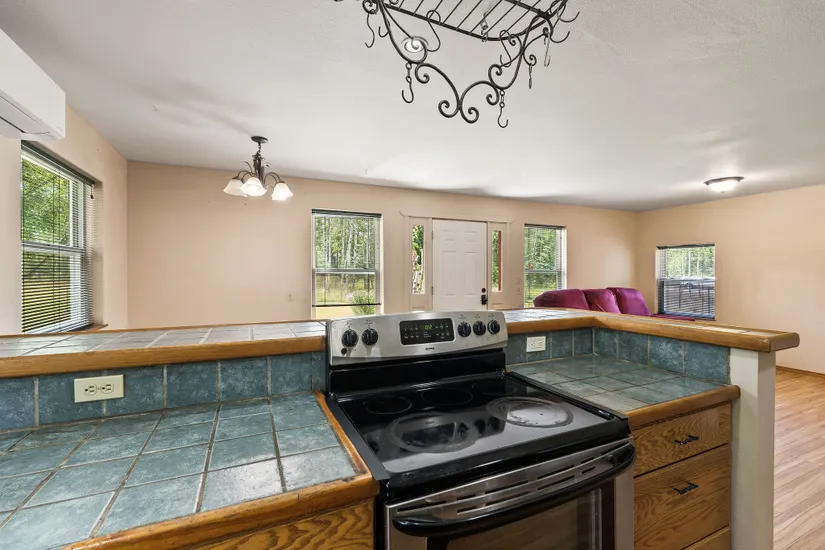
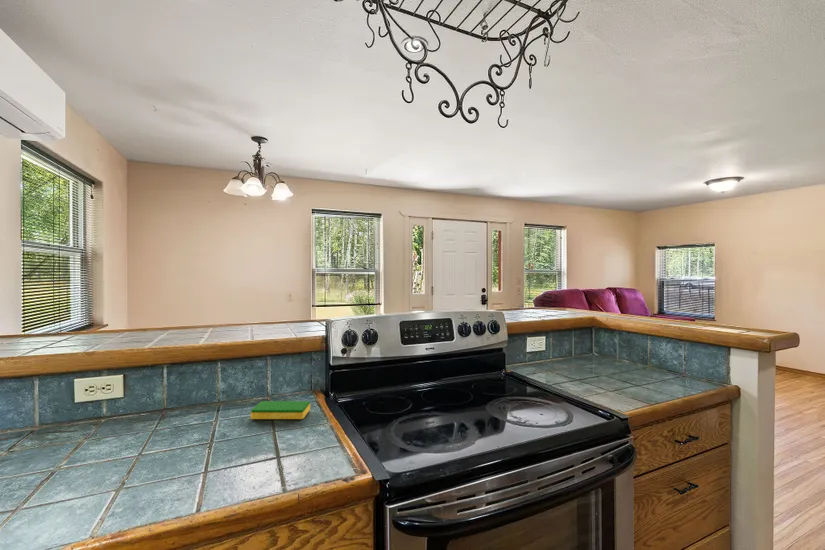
+ dish sponge (281, 409)
